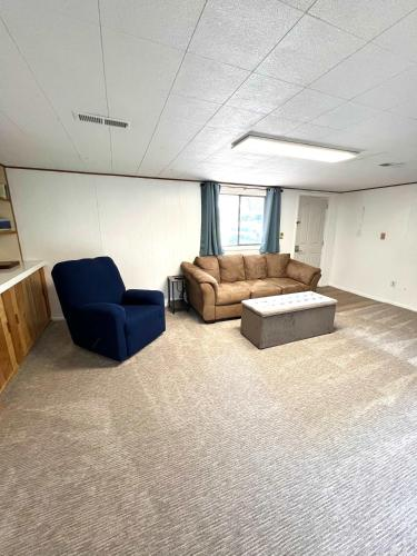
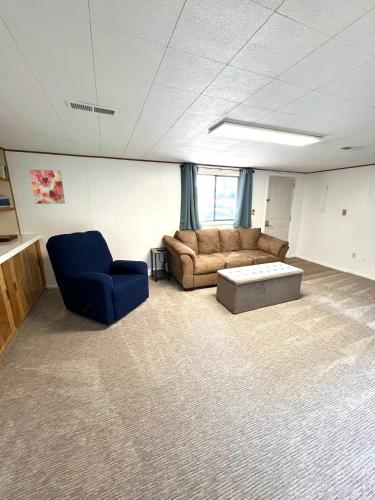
+ wall art (48, 187)
